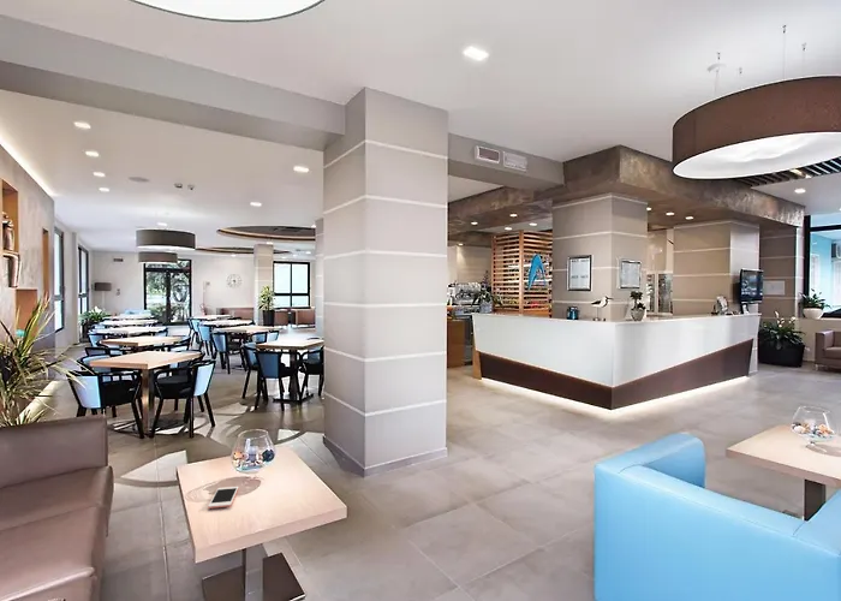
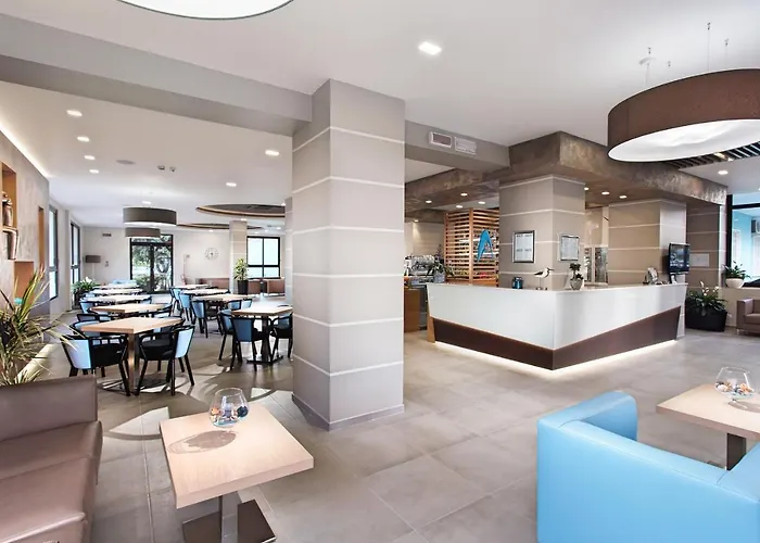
- cell phone (223, 496)
